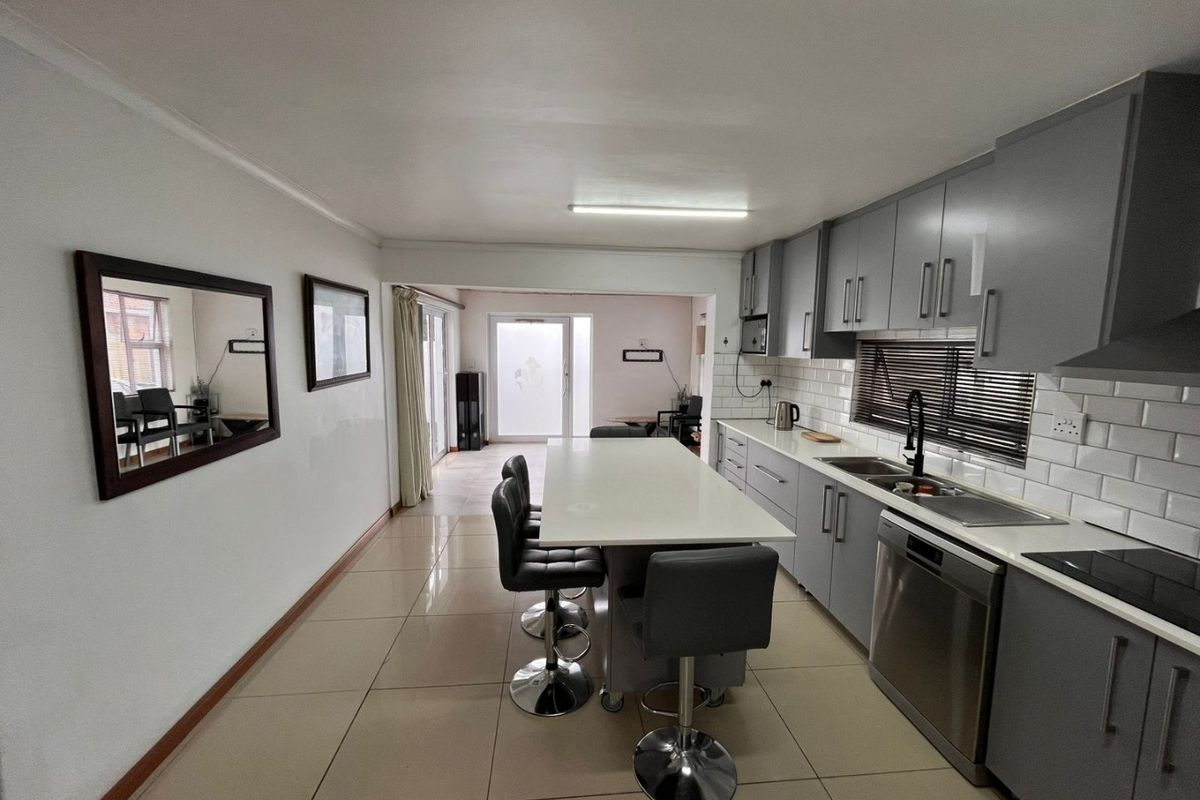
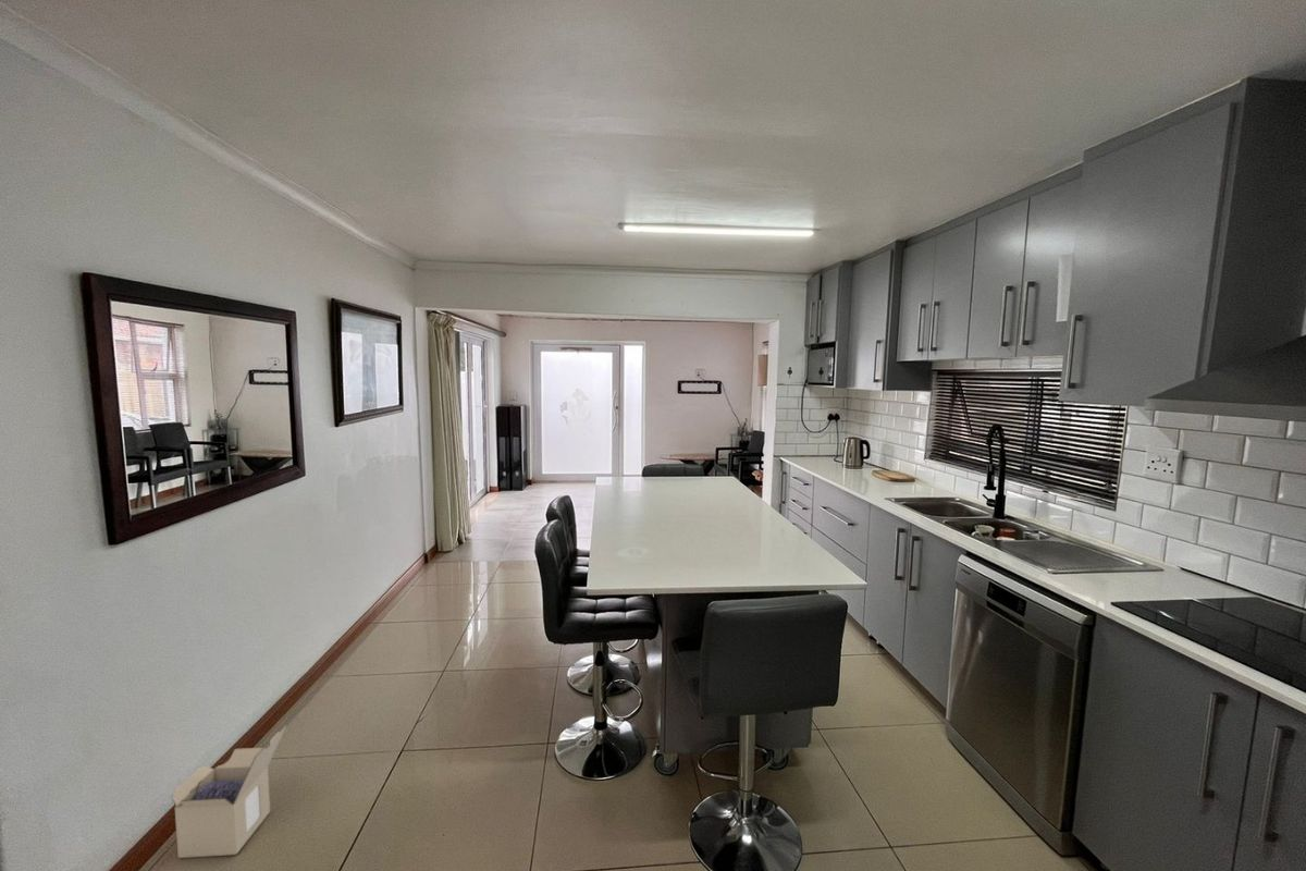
+ cardboard box (233, 784)
